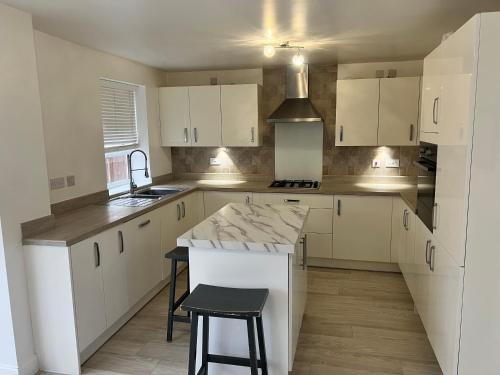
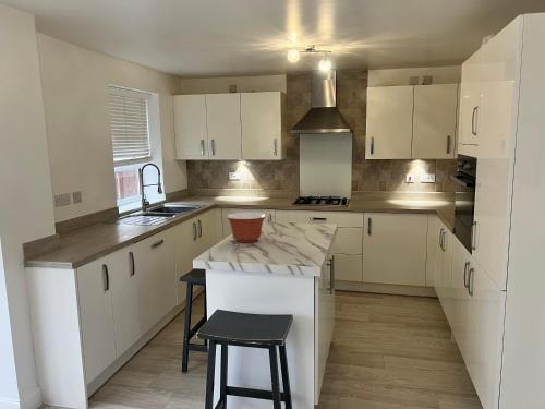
+ mixing bowl (246, 228)
